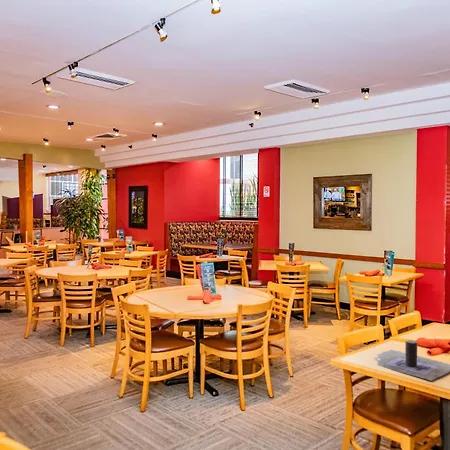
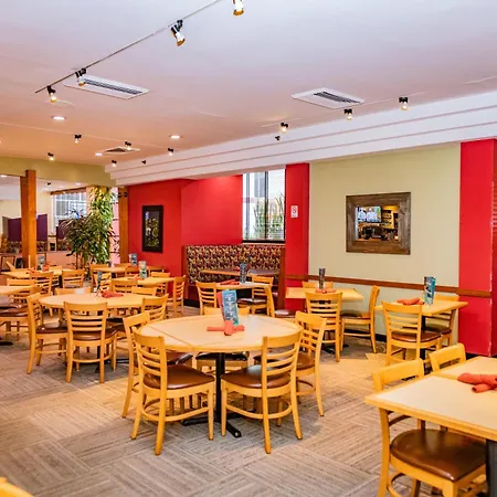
- napkin (409, 351)
